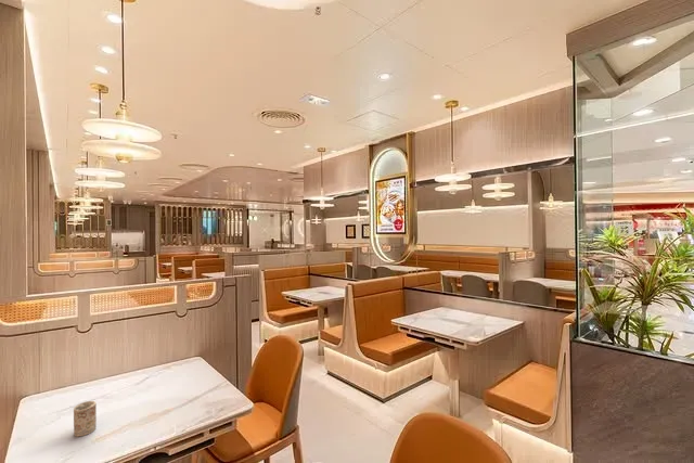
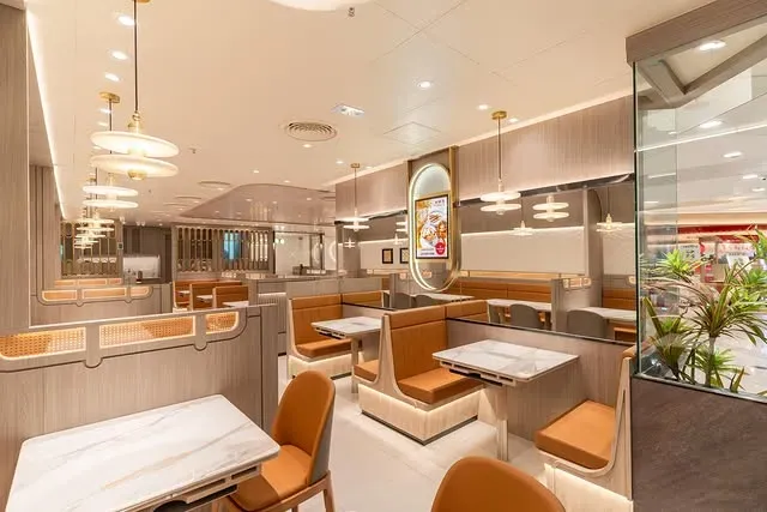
- mug (86, 416)
